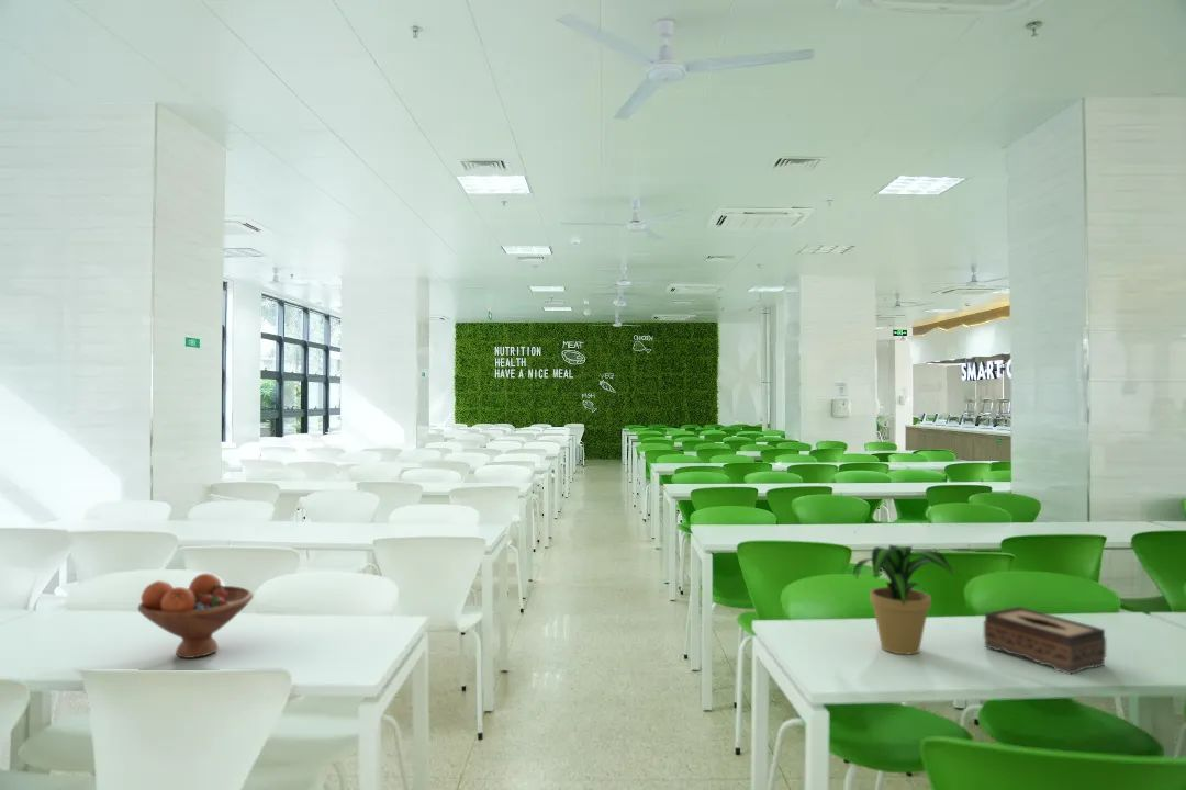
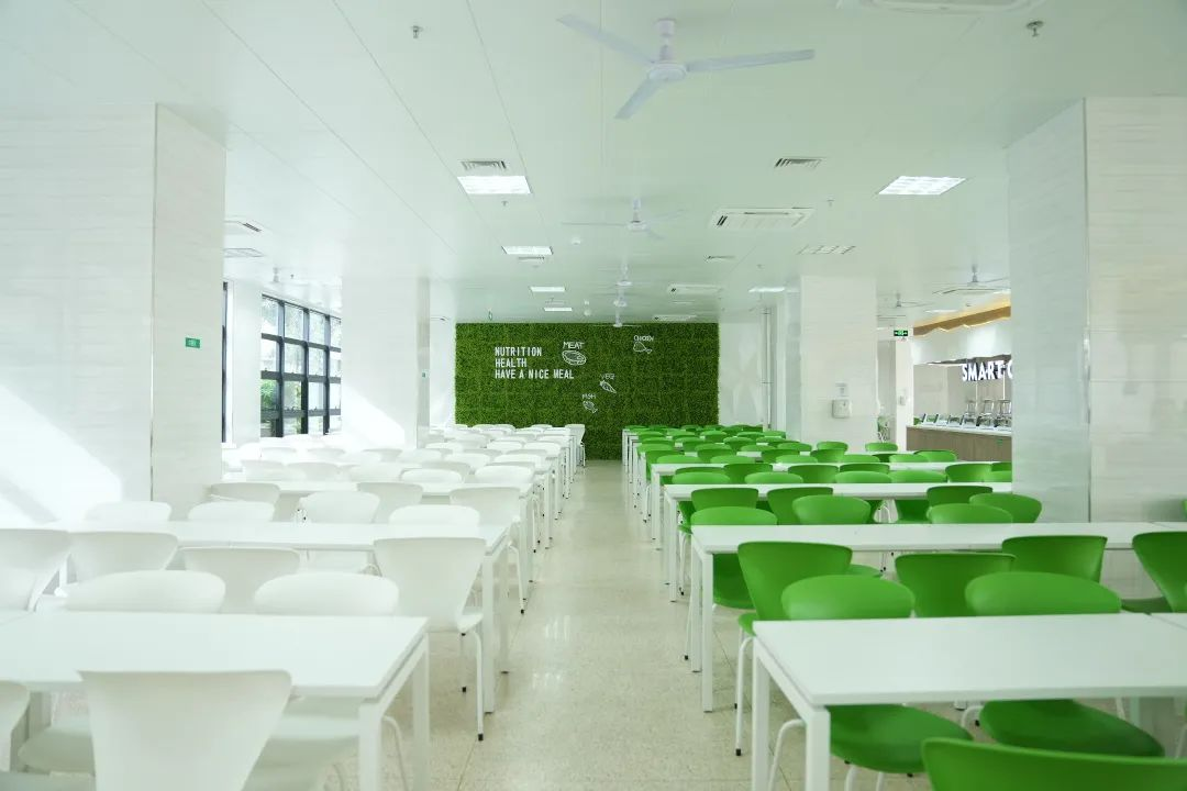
- tissue box (1042, 637)
- fruit bowl (197, 614)
- potted plant (899, 596)
